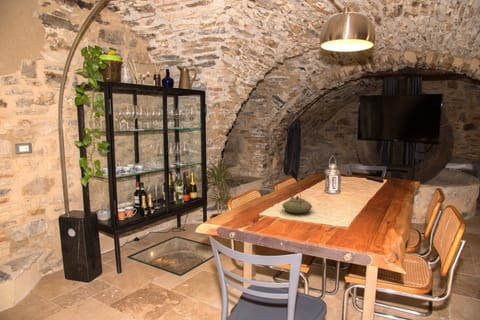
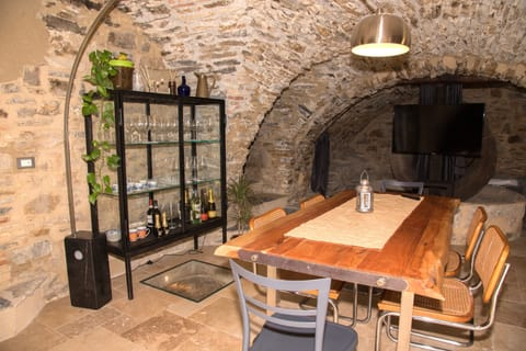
- teapot (296, 199)
